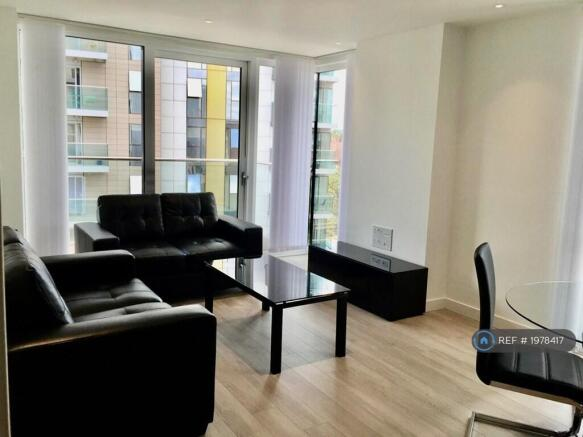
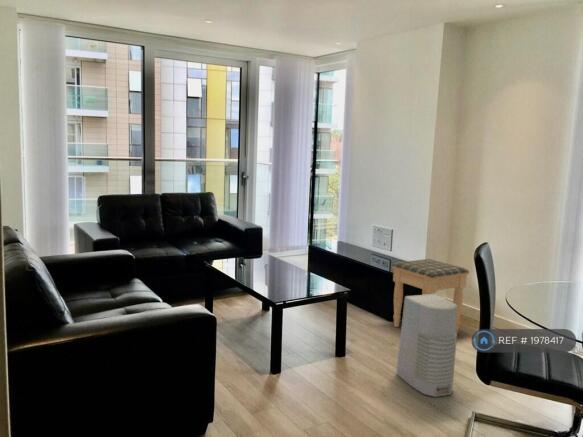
+ speaker (428, 342)
+ footstool (427, 294)
